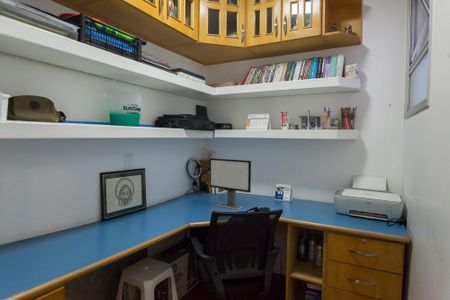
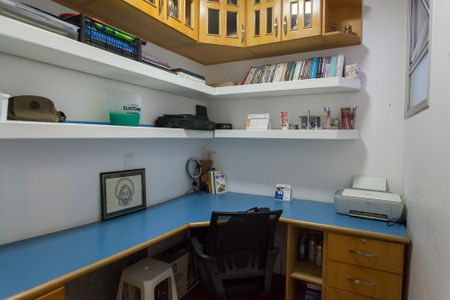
- computer monitor (229, 183)
